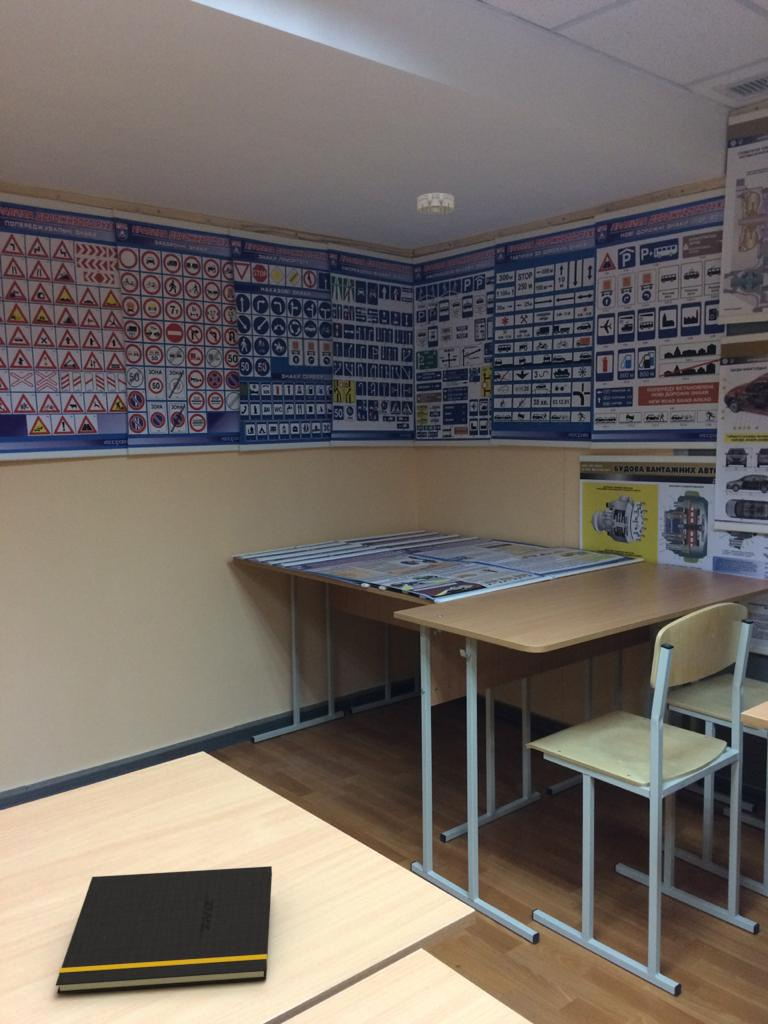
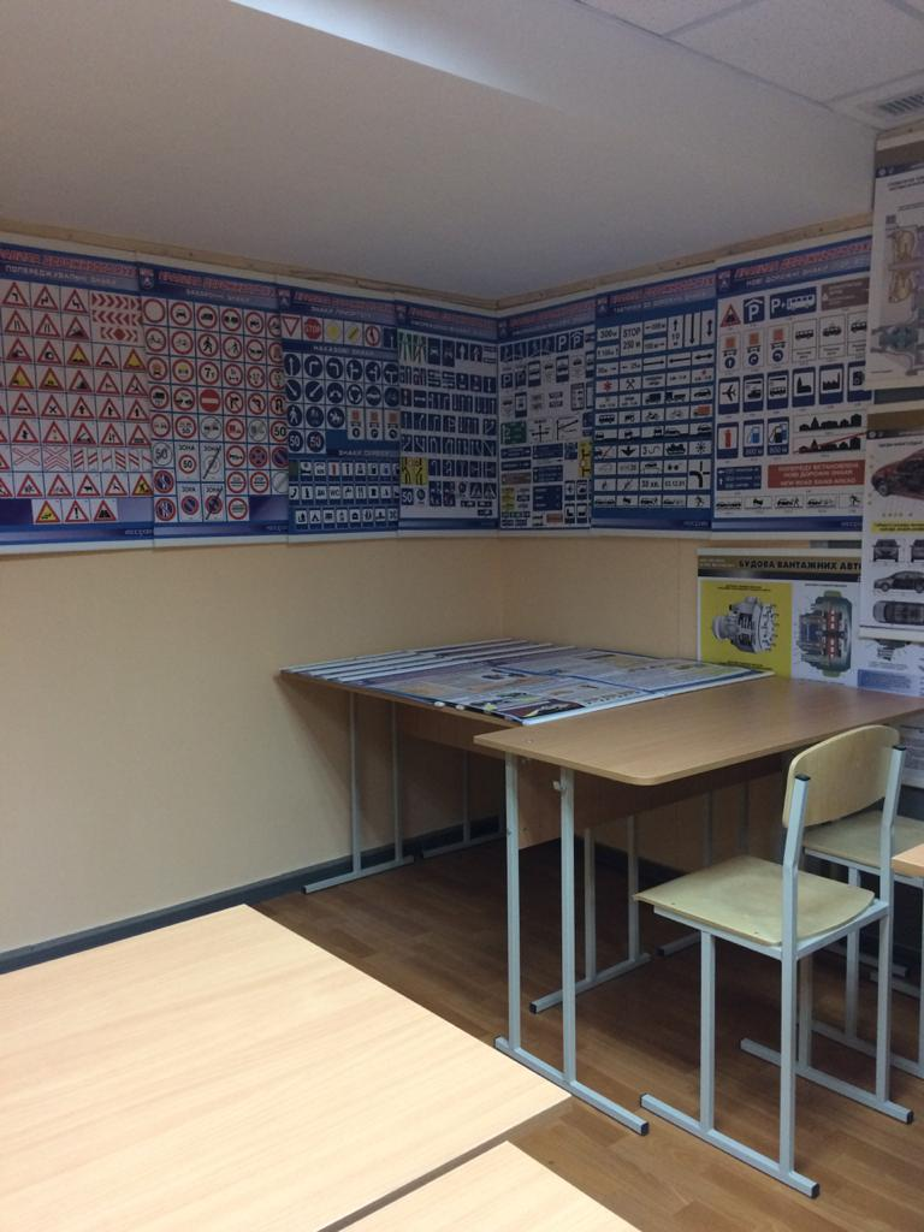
- smoke detector (435, 203)
- notepad (173, 924)
